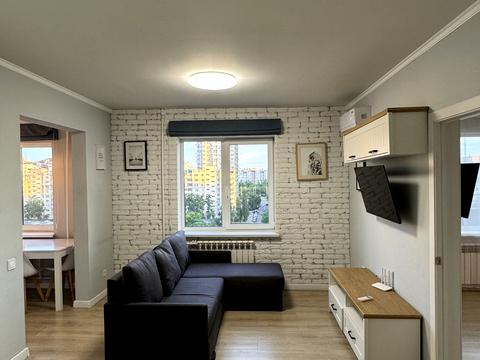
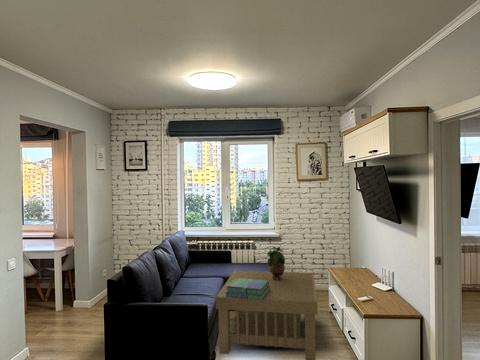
+ coffee table (270, 309)
+ potted plant (276, 262)
+ stack of books (248, 287)
